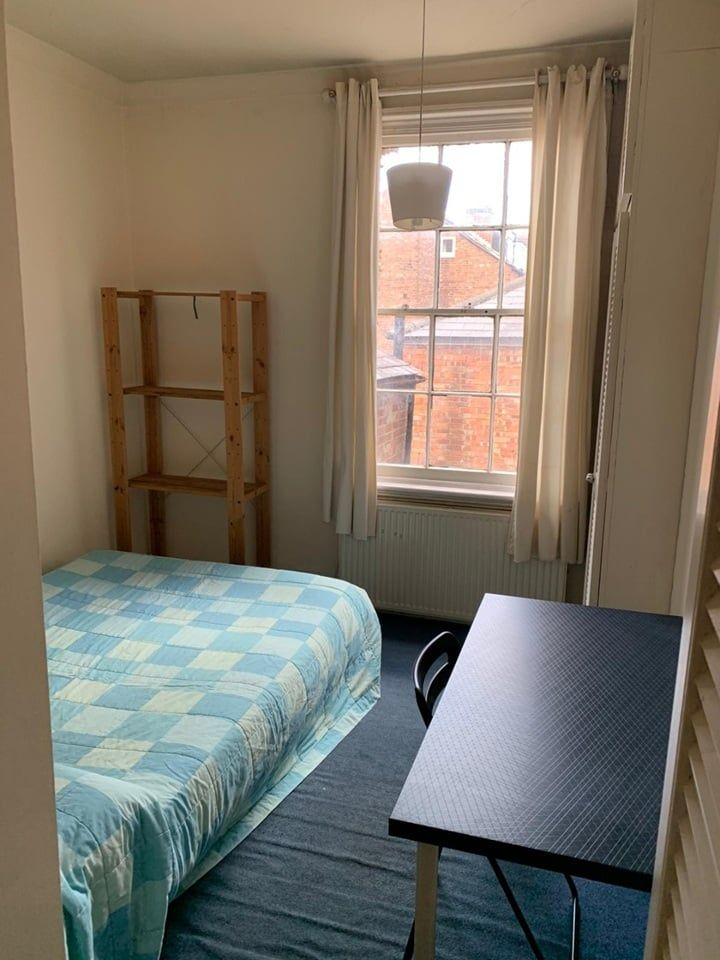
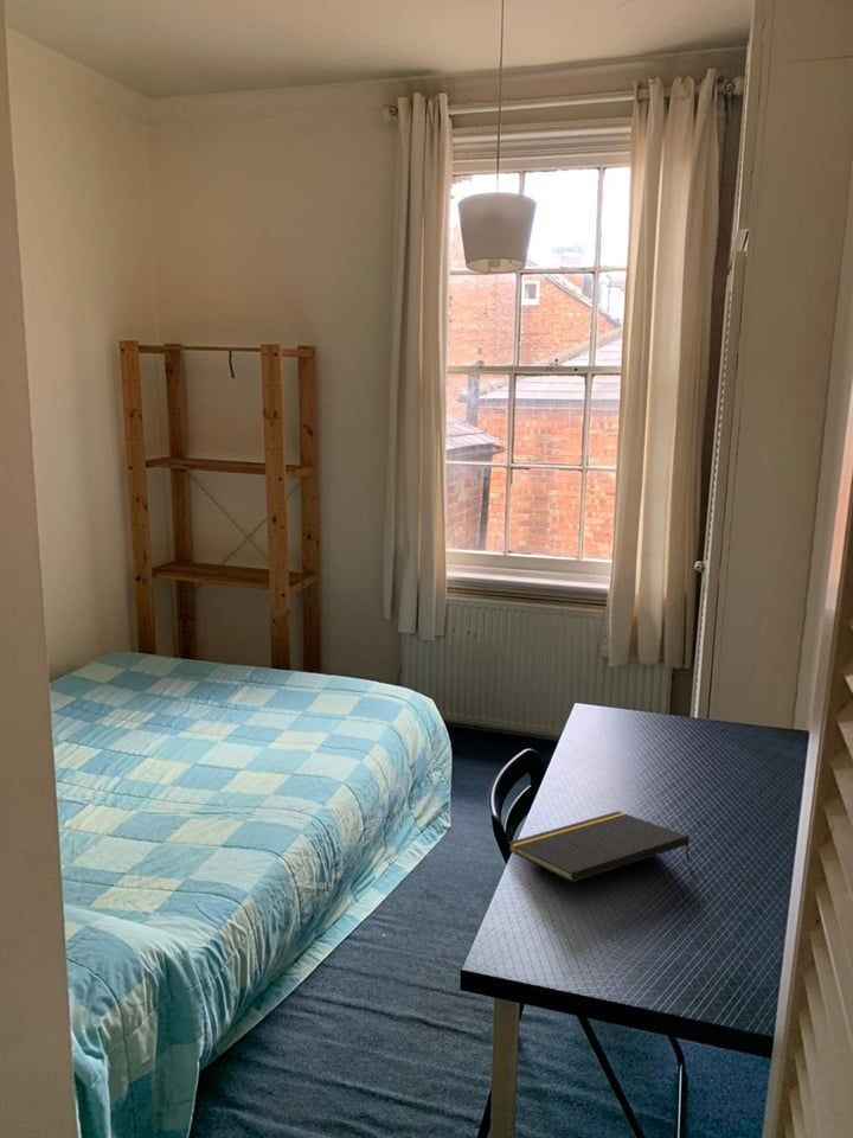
+ notepad (597, 843)
